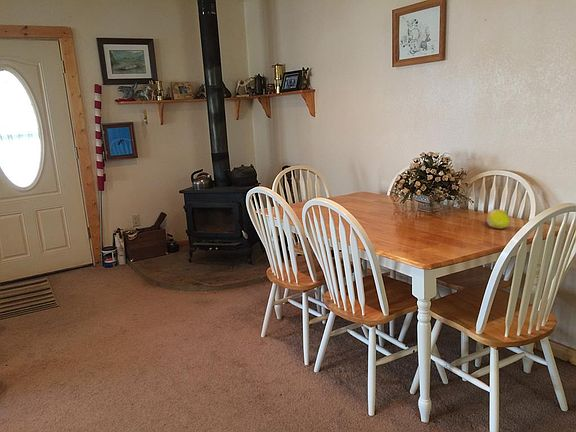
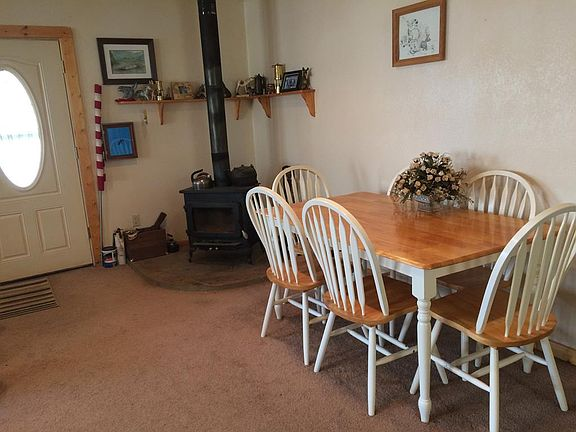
- fruit (498, 219)
